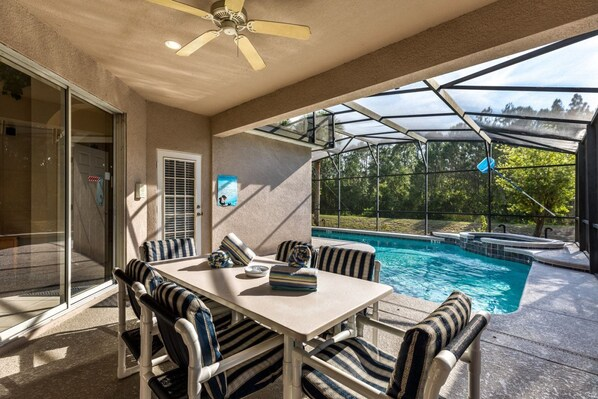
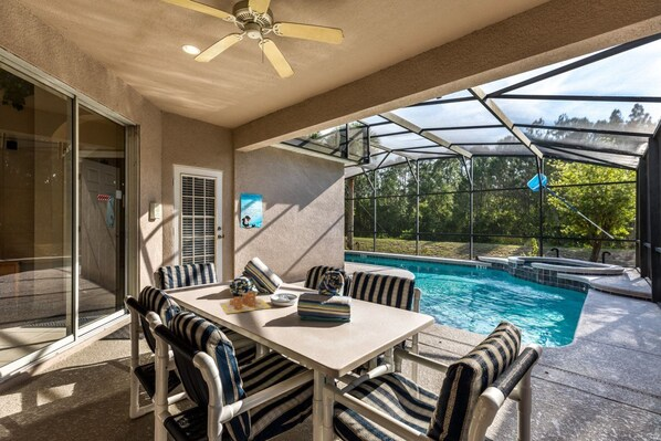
+ candle (244, 300)
